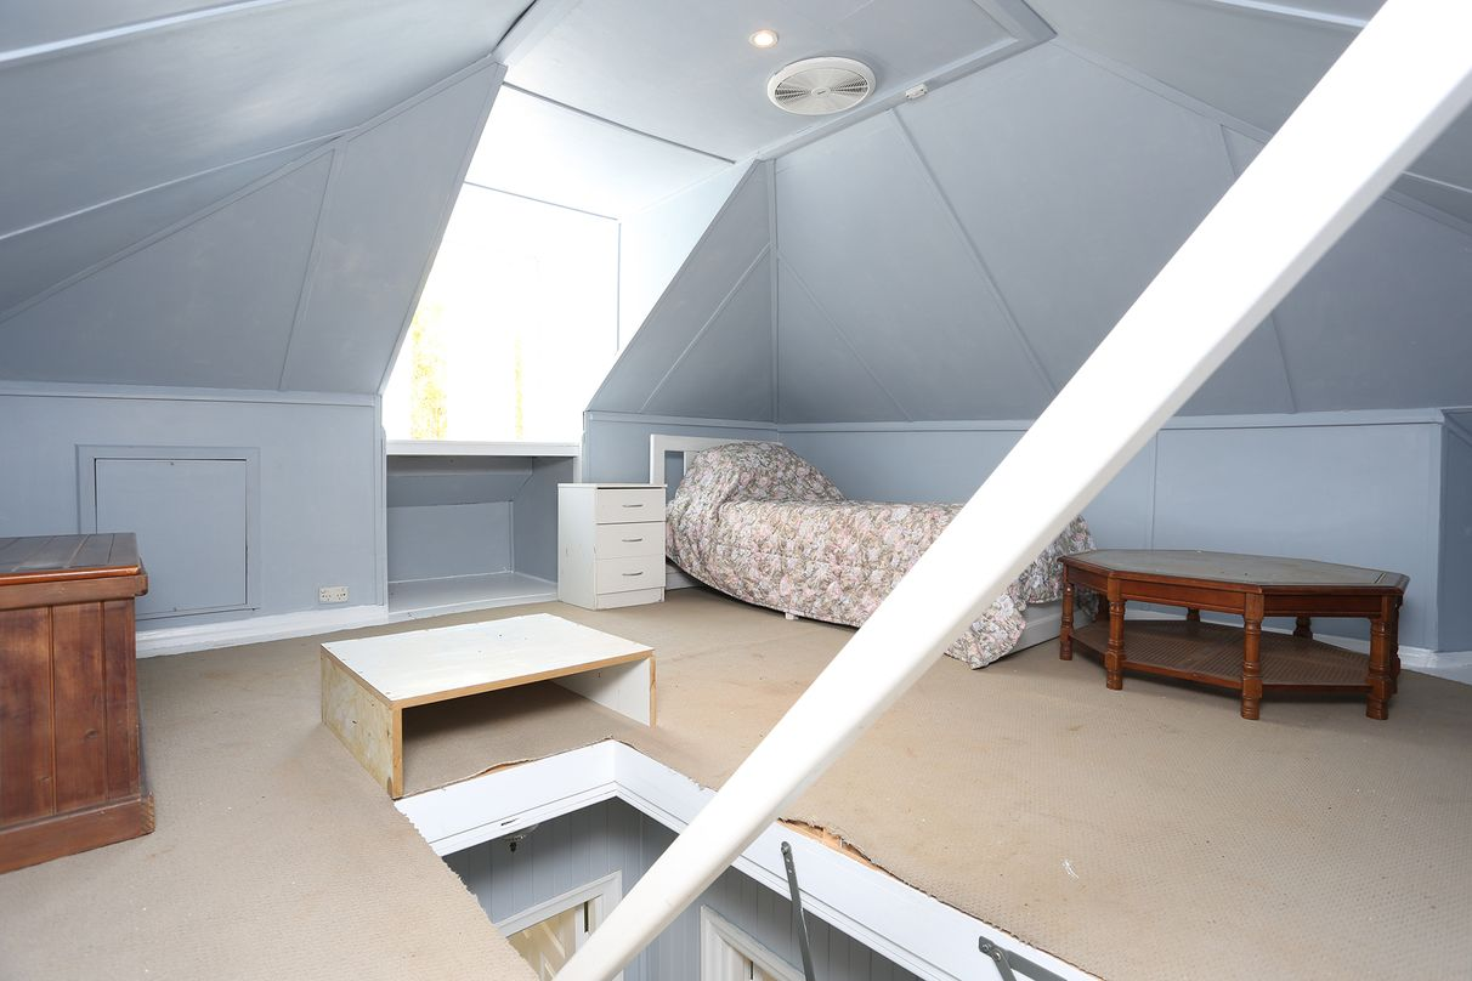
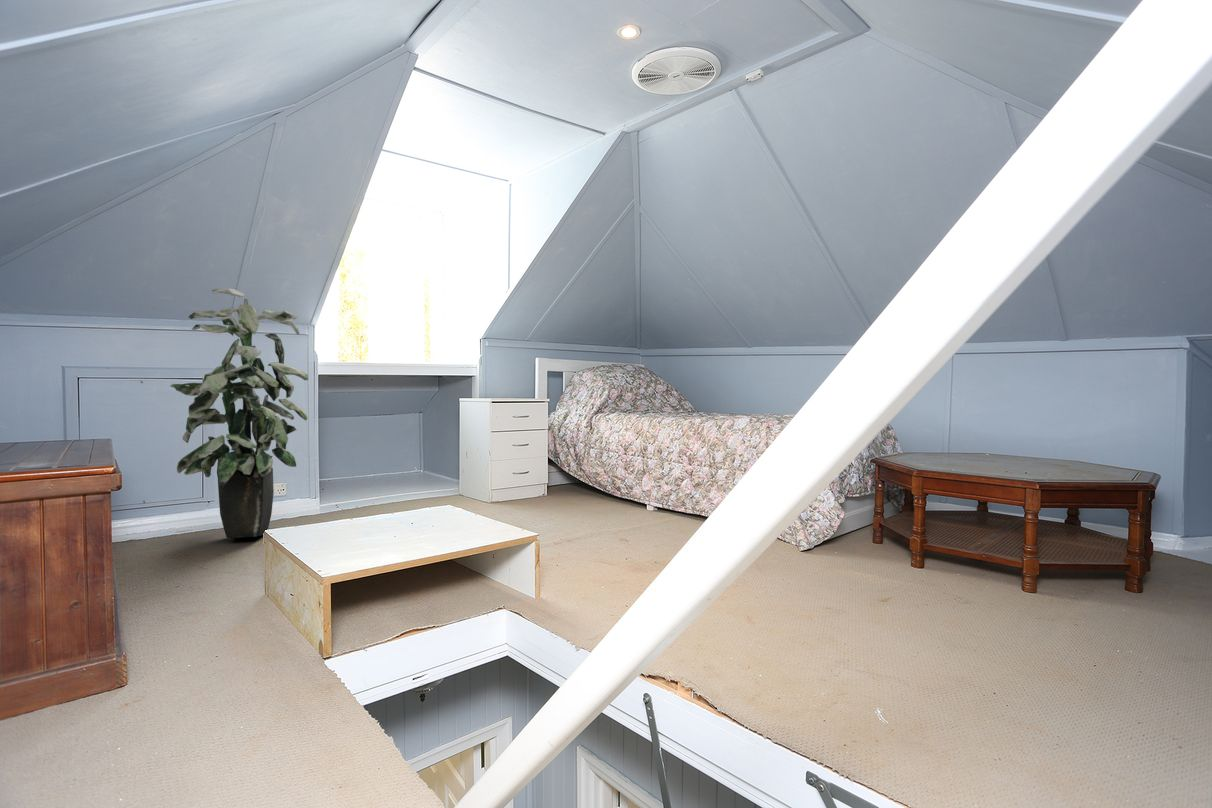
+ indoor plant (240, 414)
